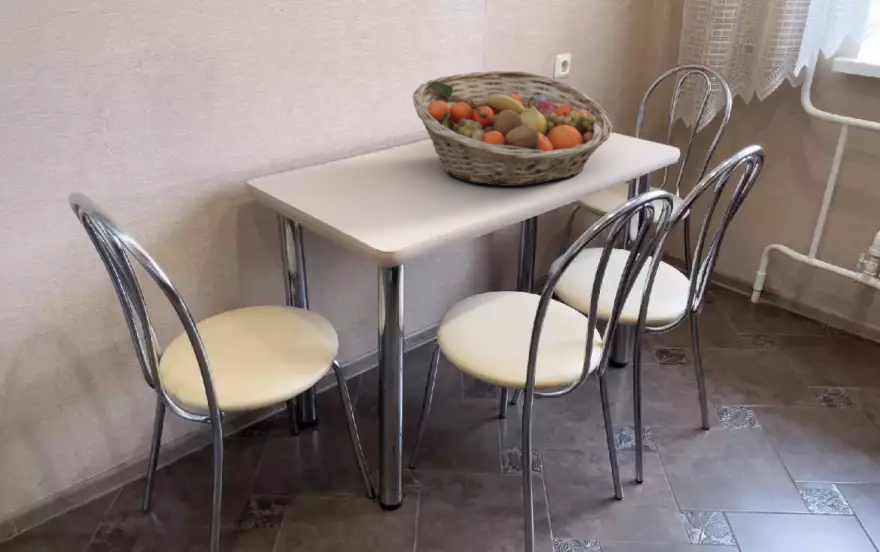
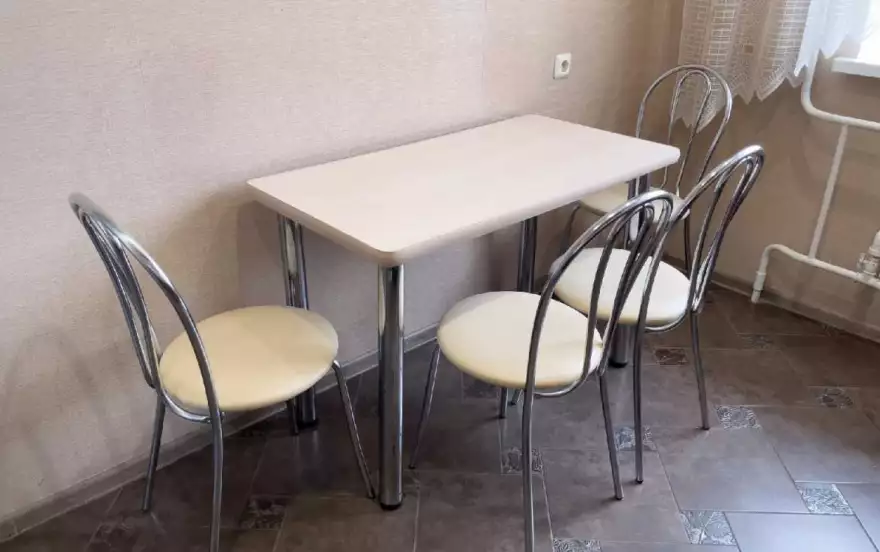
- fruit basket (512, 125)
